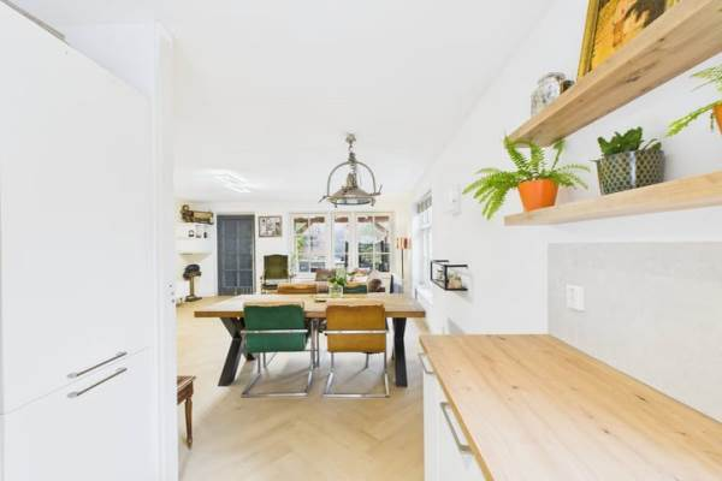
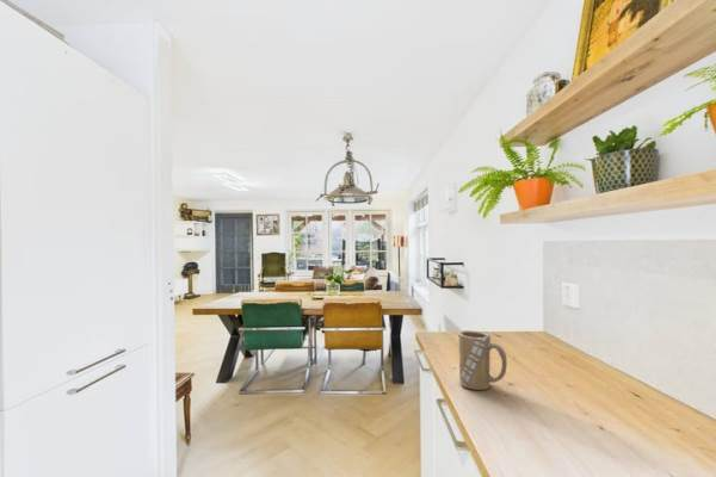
+ mug (481, 358)
